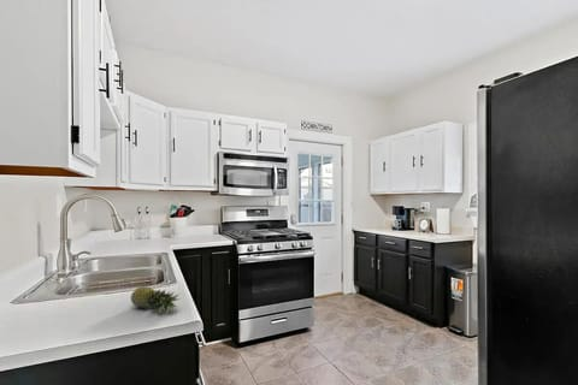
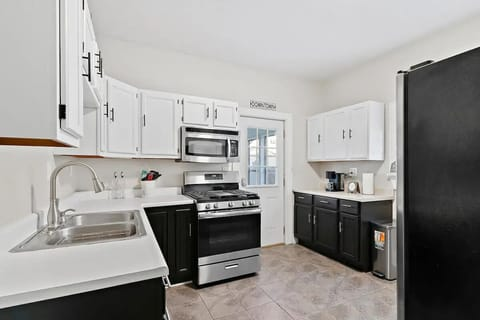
- fruit (153, 300)
